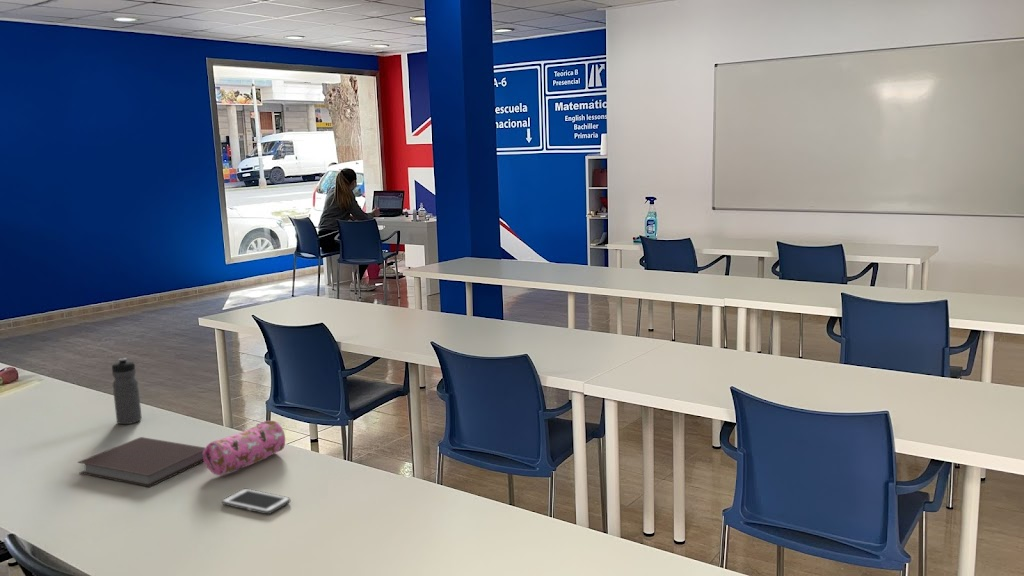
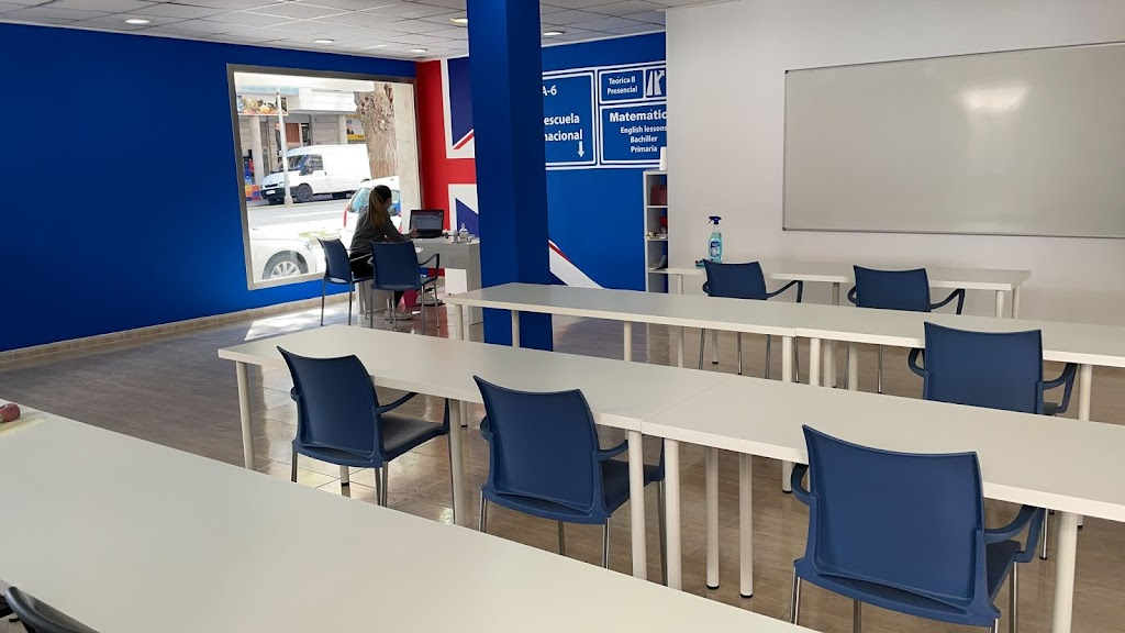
- notebook (145, 460)
- pencil case (245, 447)
- water bottle (126, 389)
- cell phone (256, 501)
